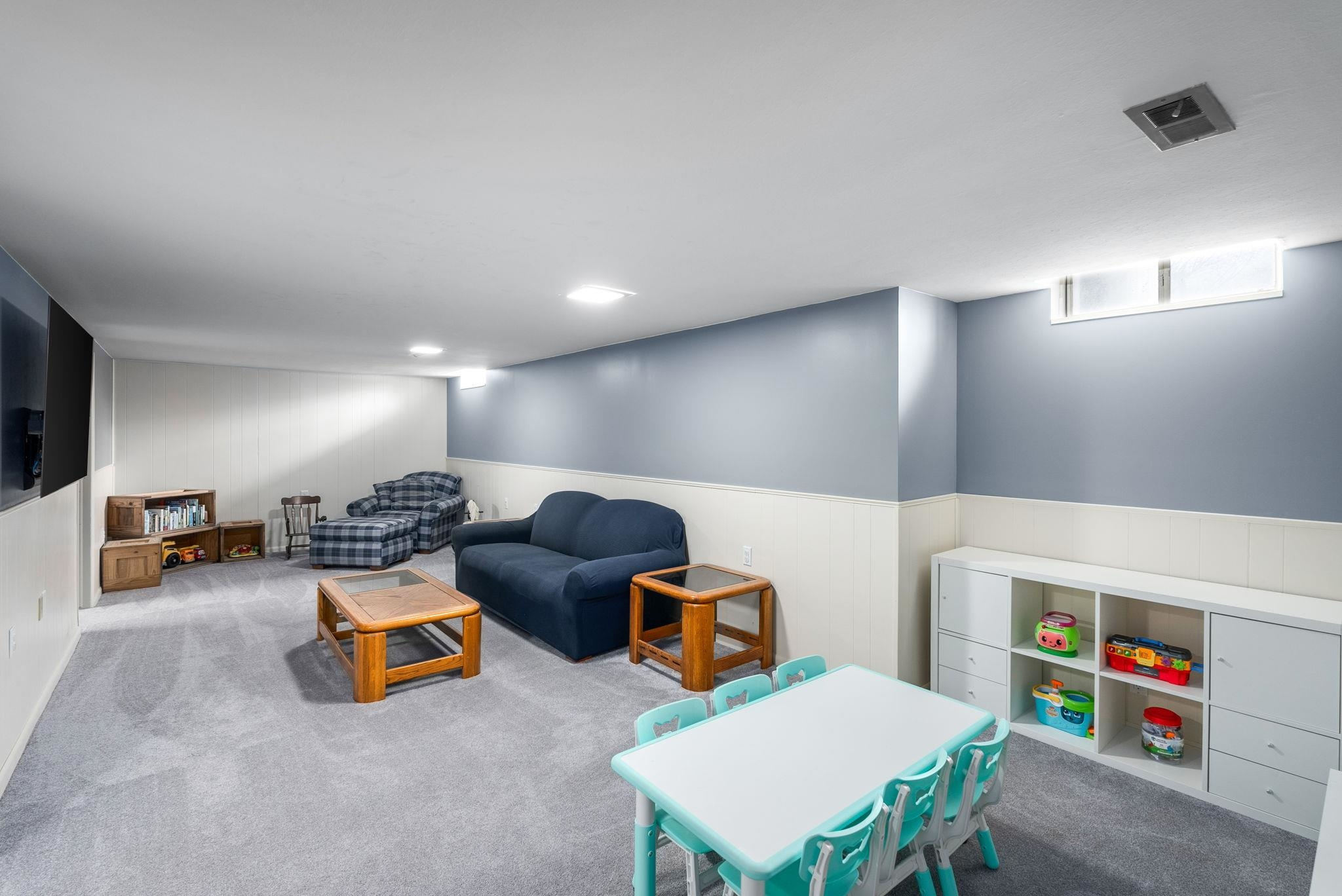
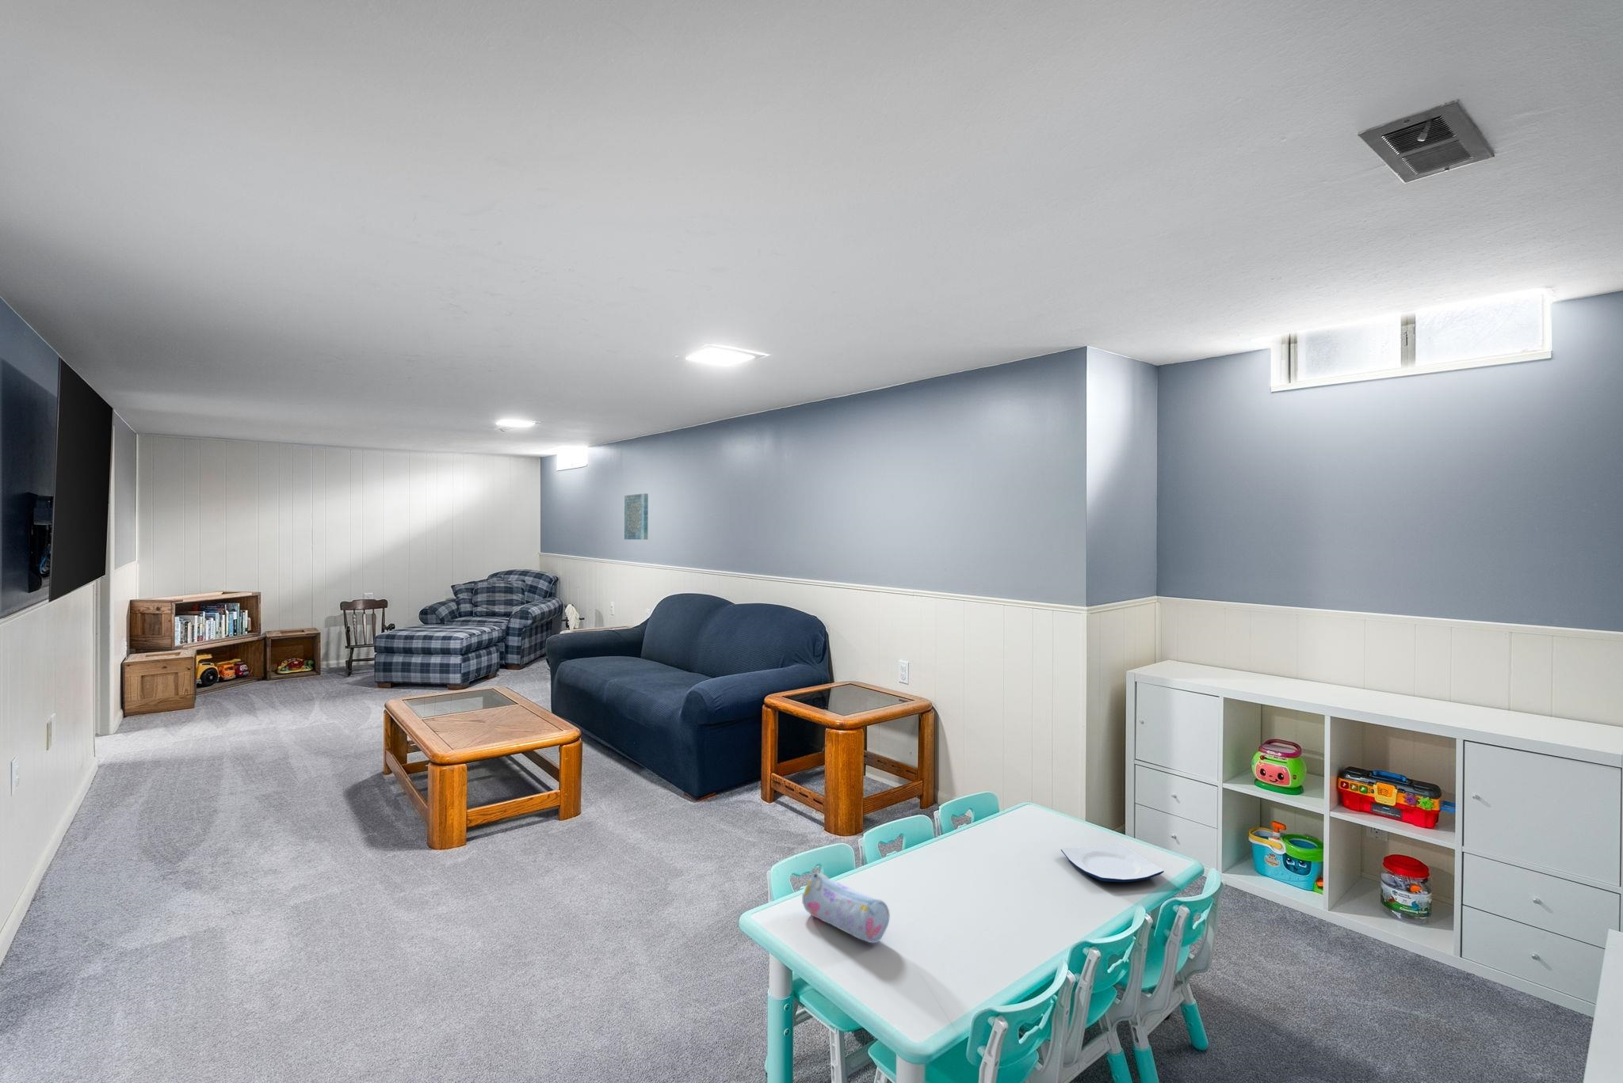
+ pencil case (845, 905)
+ plate (1110, 864)
+ wall art (636, 517)
